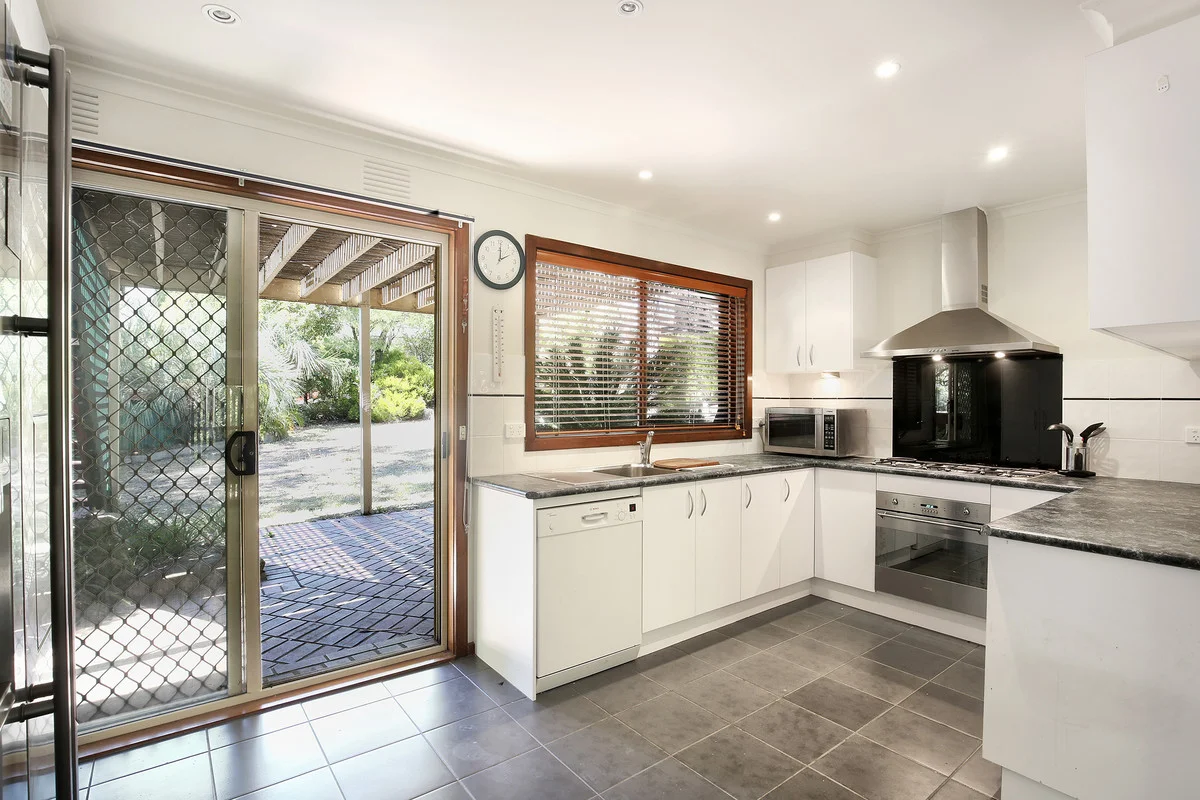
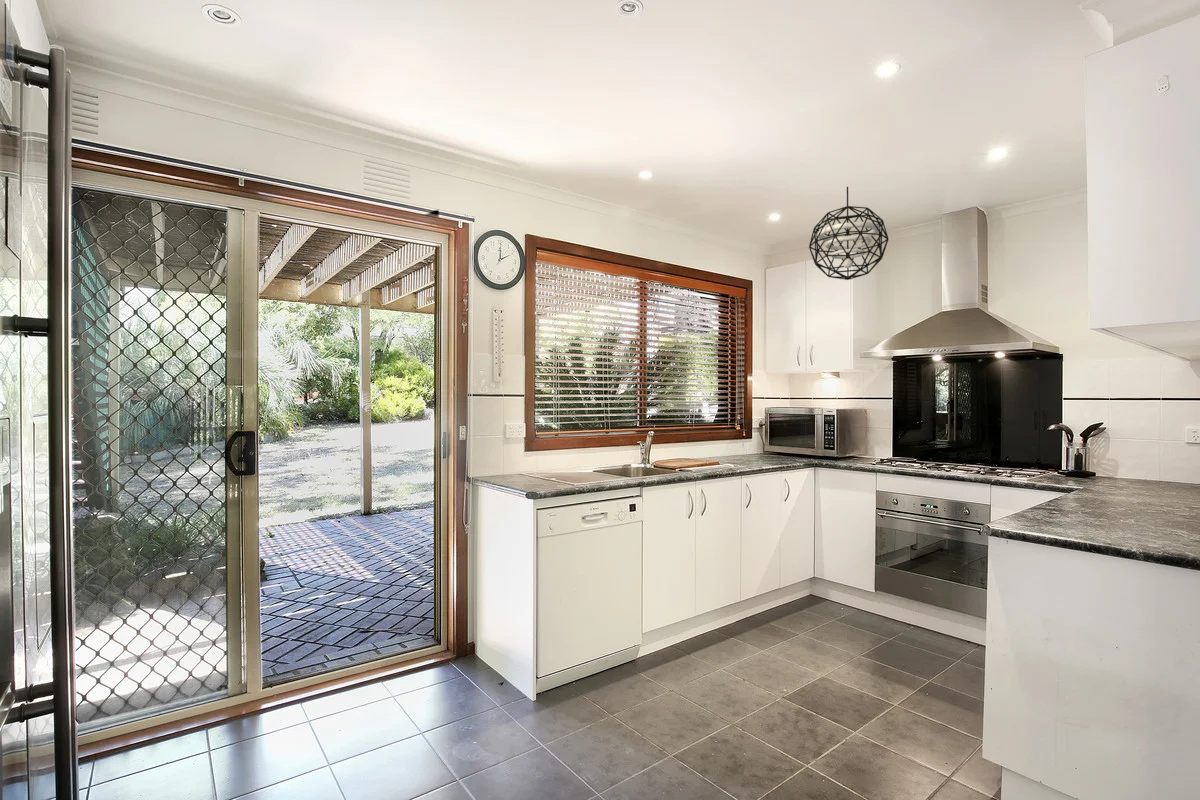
+ pendant light (847, 233)
